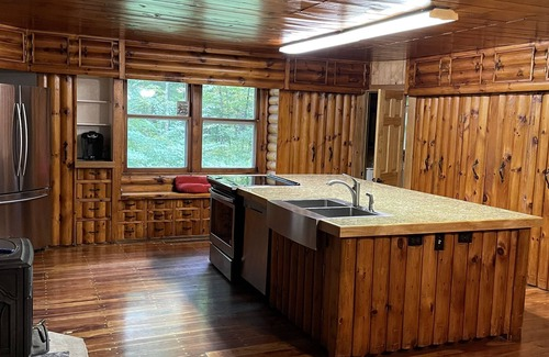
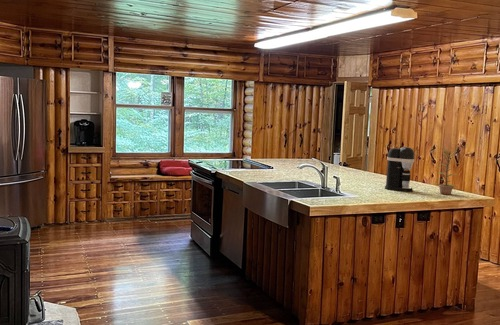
+ plant (445, 171)
+ coffee maker (400, 168)
